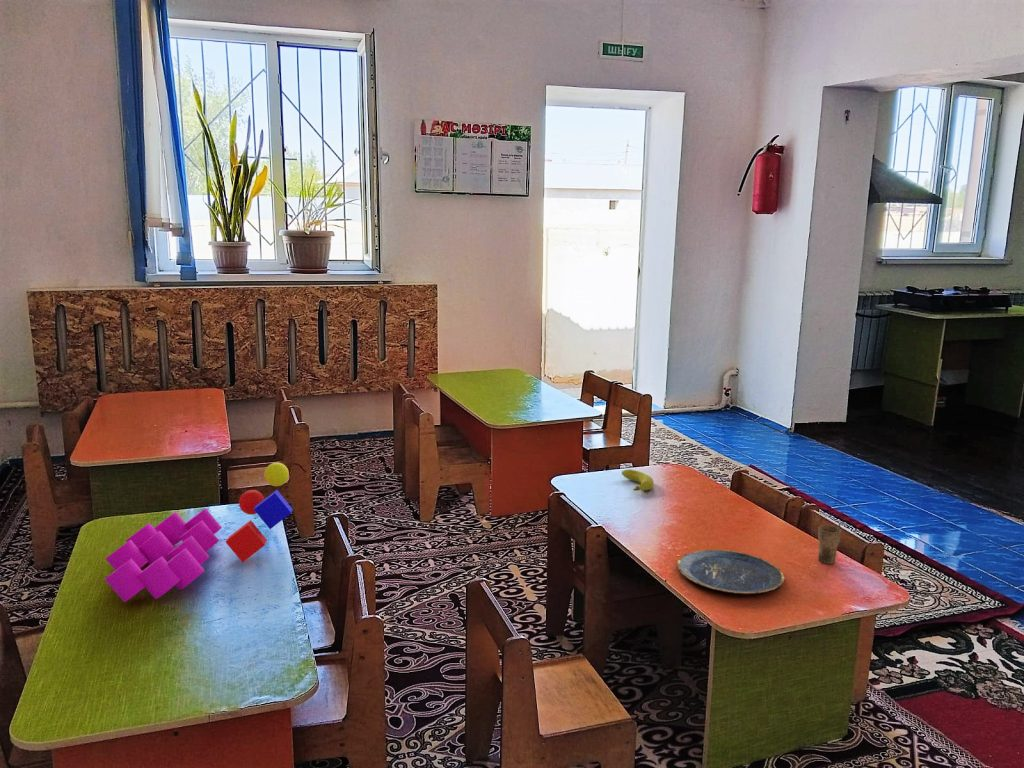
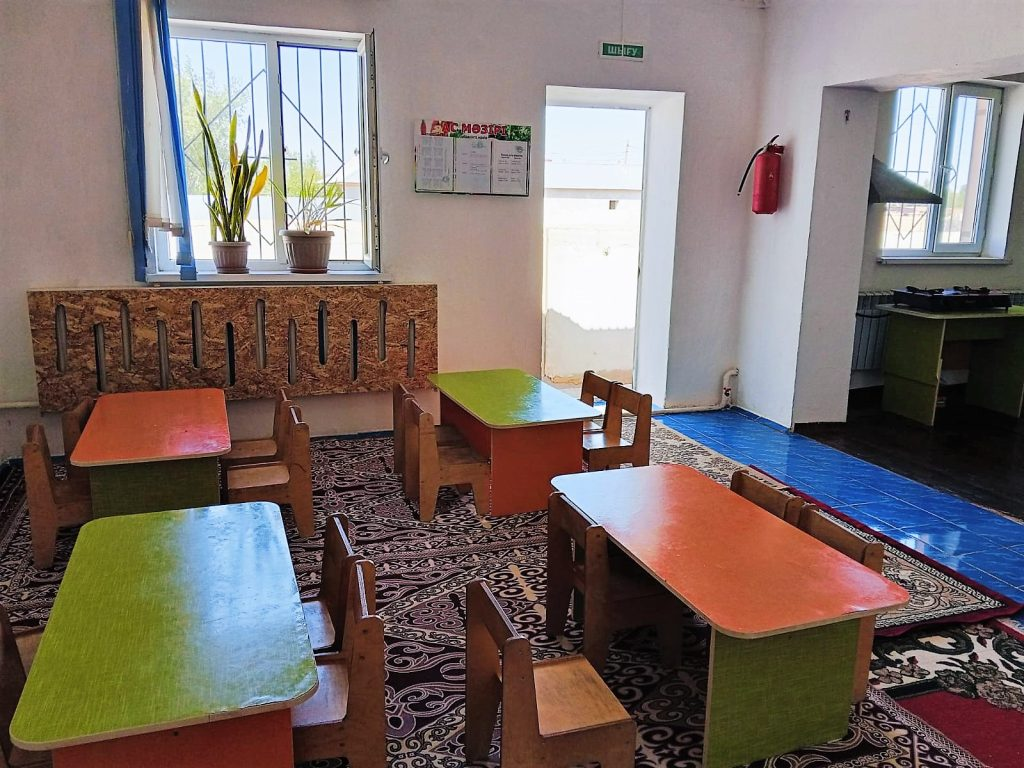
- fruit (634, 480)
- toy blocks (205, 524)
- plate (729, 572)
- cup (828, 540)
